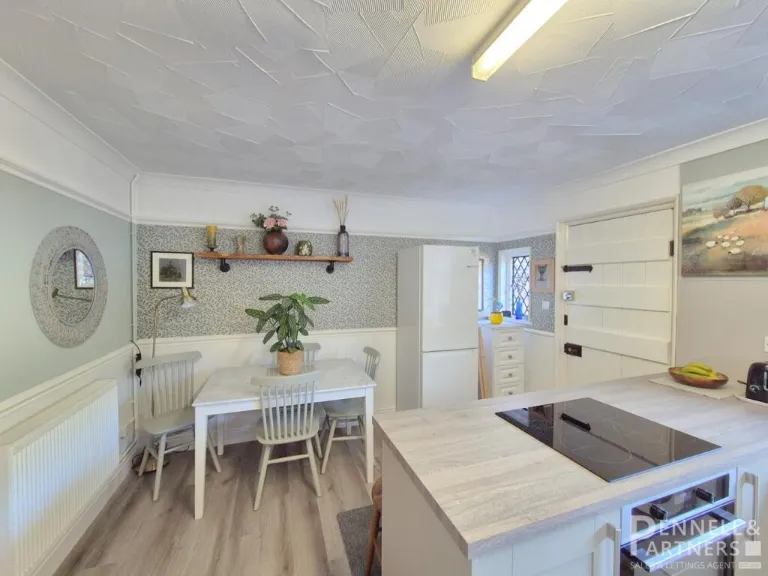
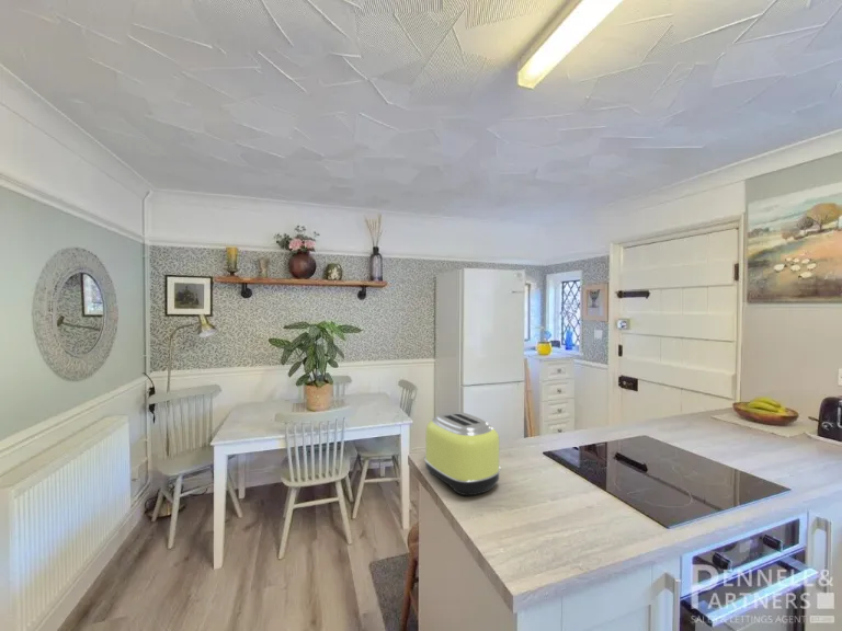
+ toaster (458, 447)
